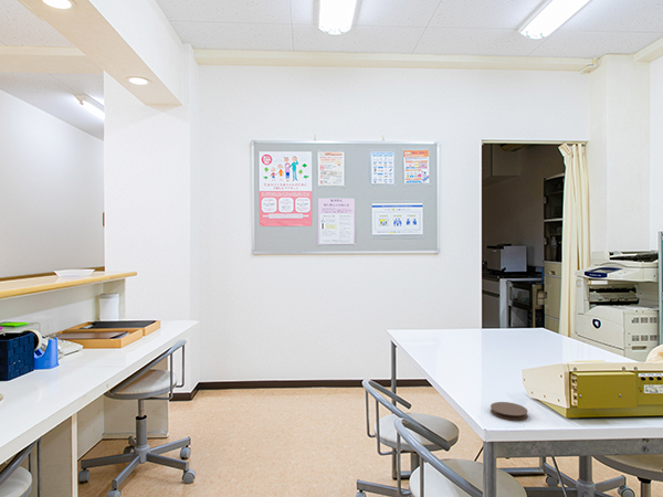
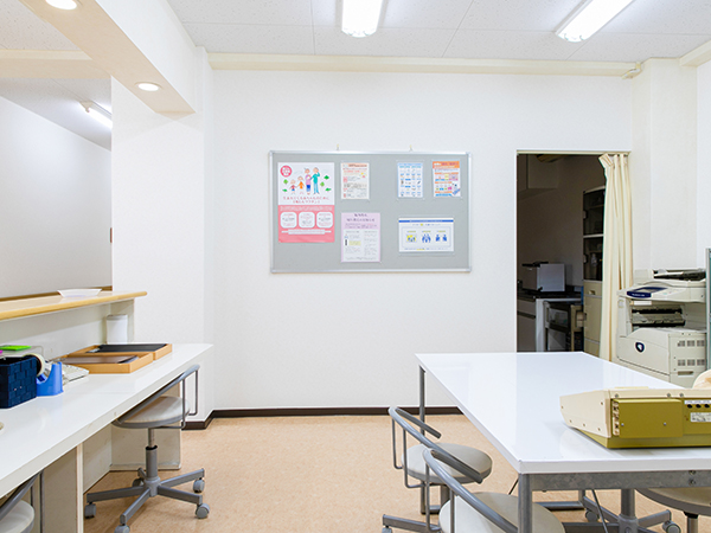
- coaster (508, 410)
